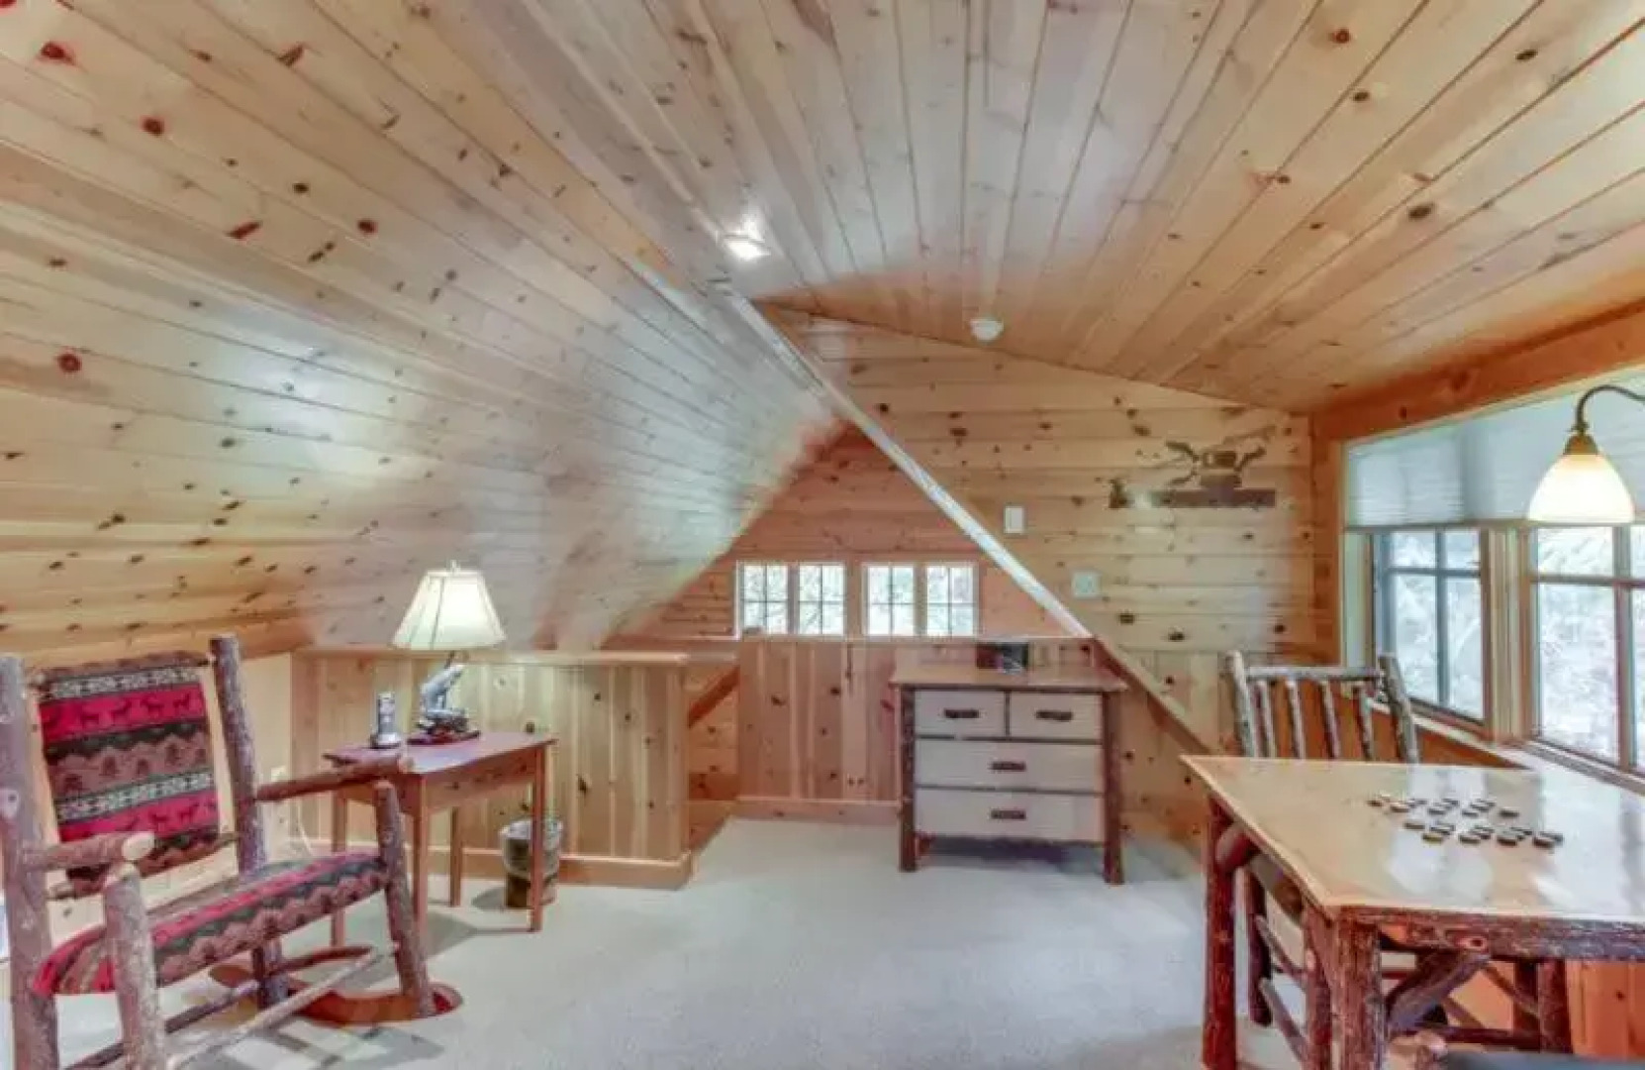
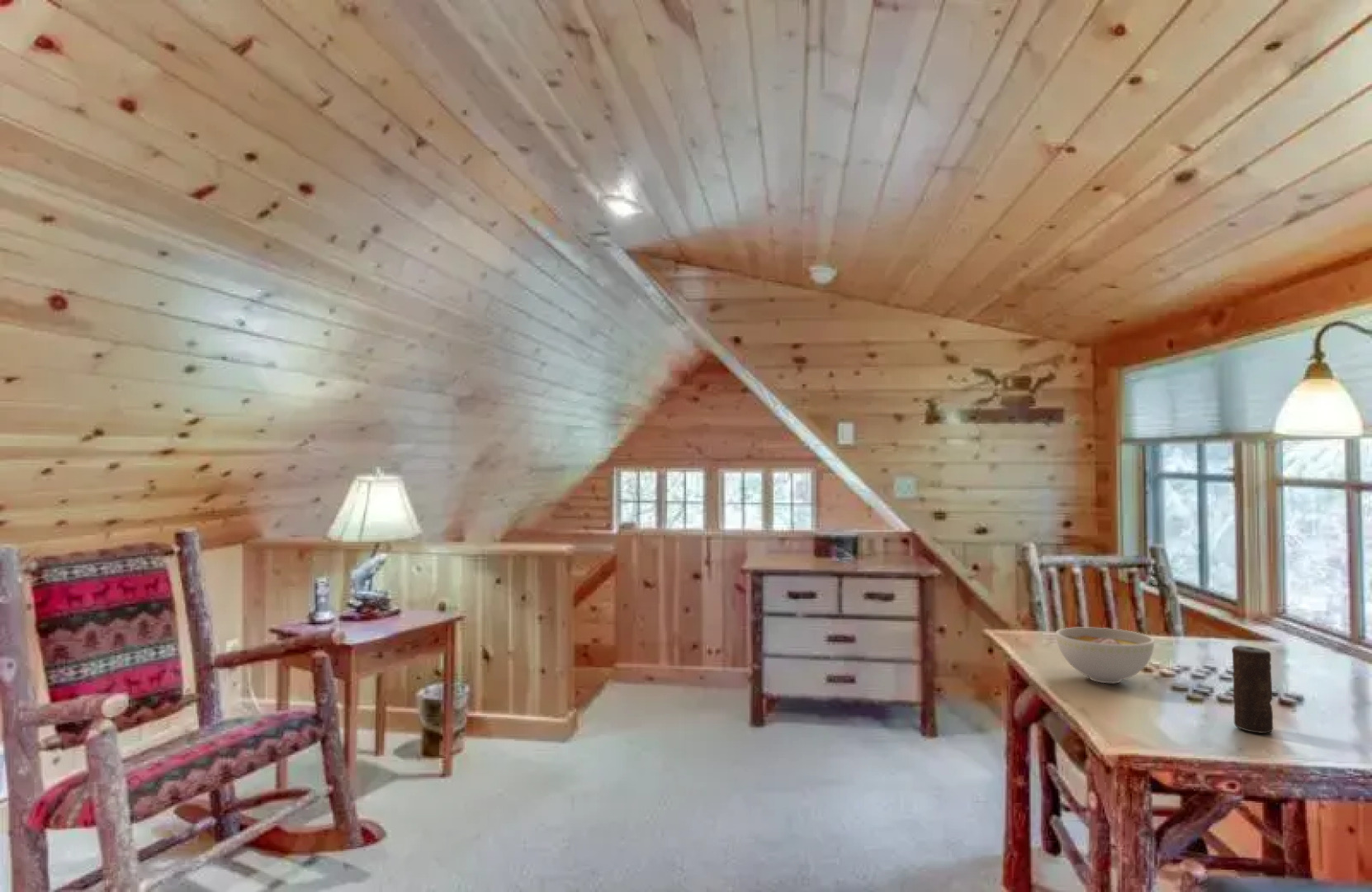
+ bowl (1104, 657)
+ candle (1251, 688)
